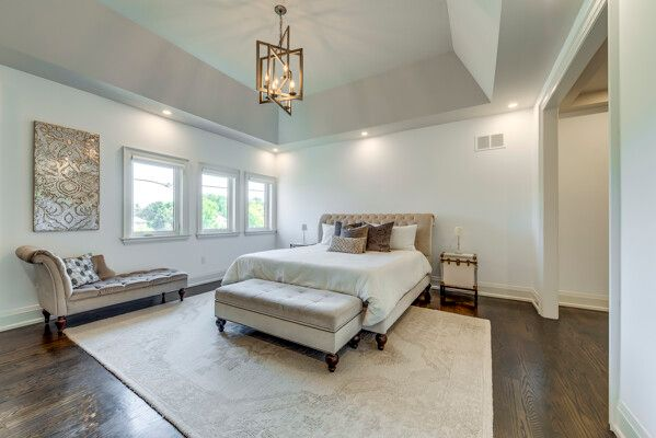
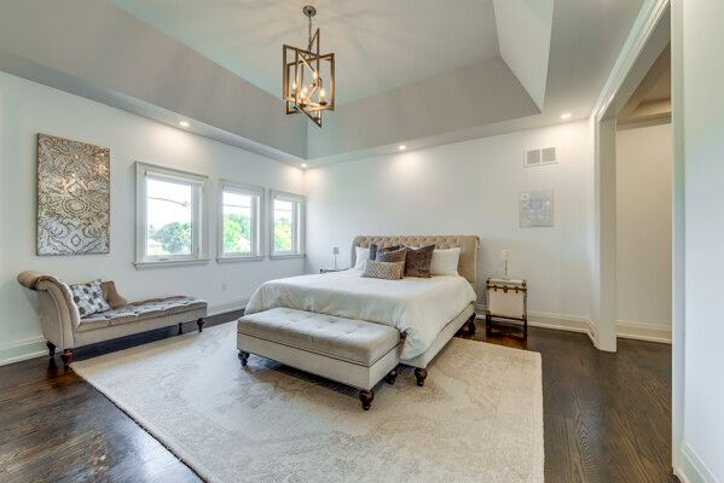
+ wall art (535, 209)
